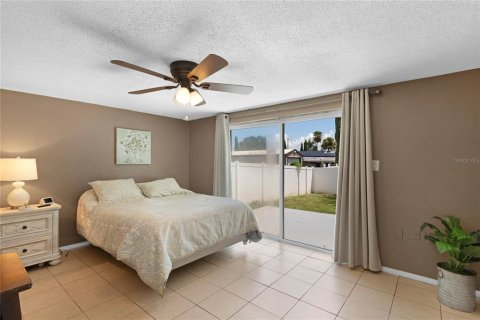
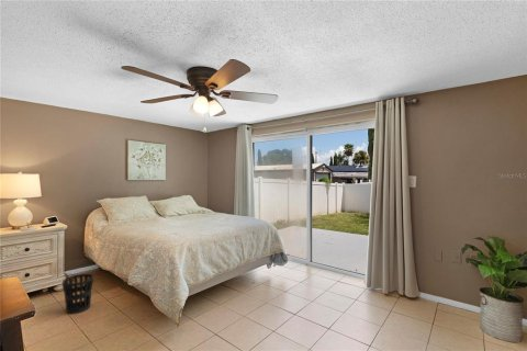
+ wastebasket (78, 294)
